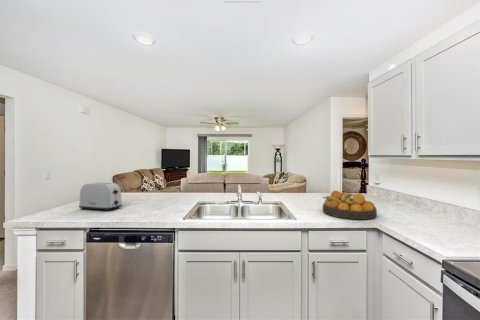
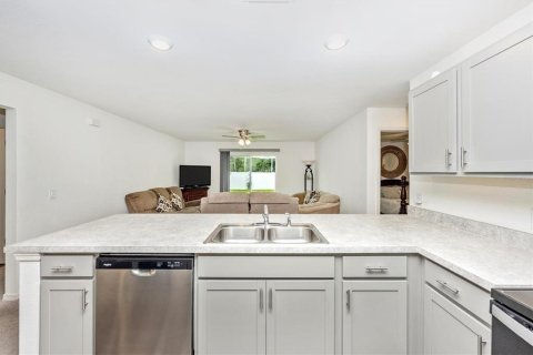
- toaster (101, 195)
- fruit bowl (348, 202)
